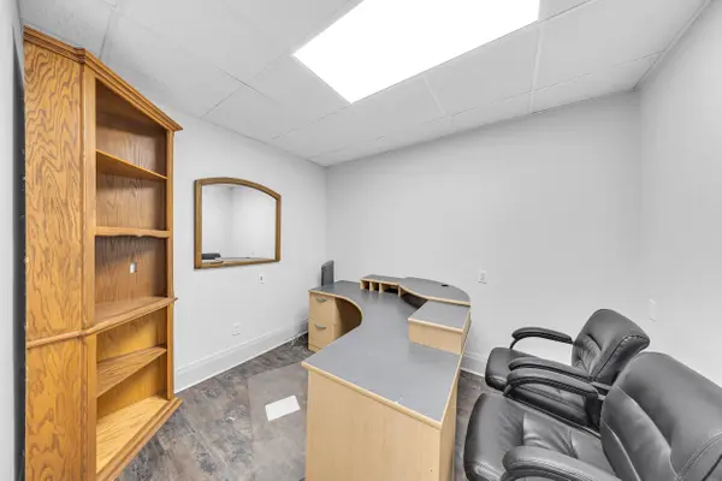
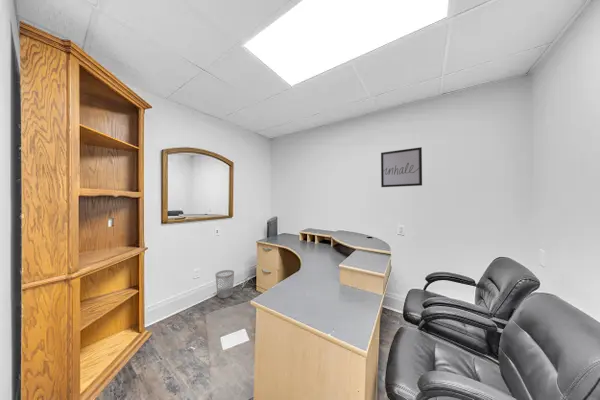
+ wastebasket (225, 283)
+ wall art (400, 168)
